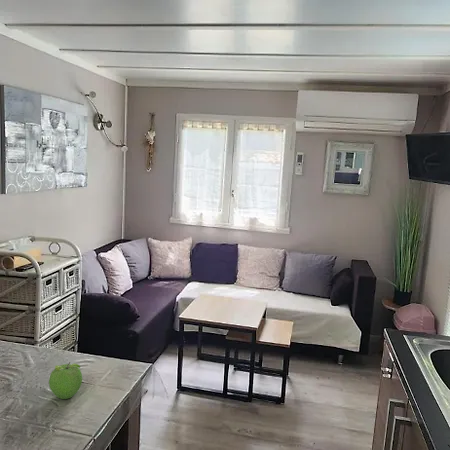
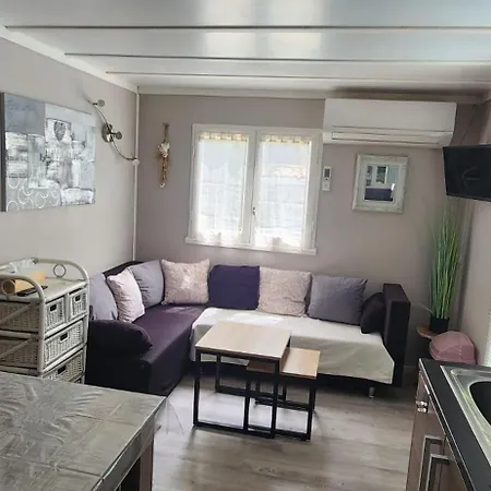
- fruit (65, 379)
